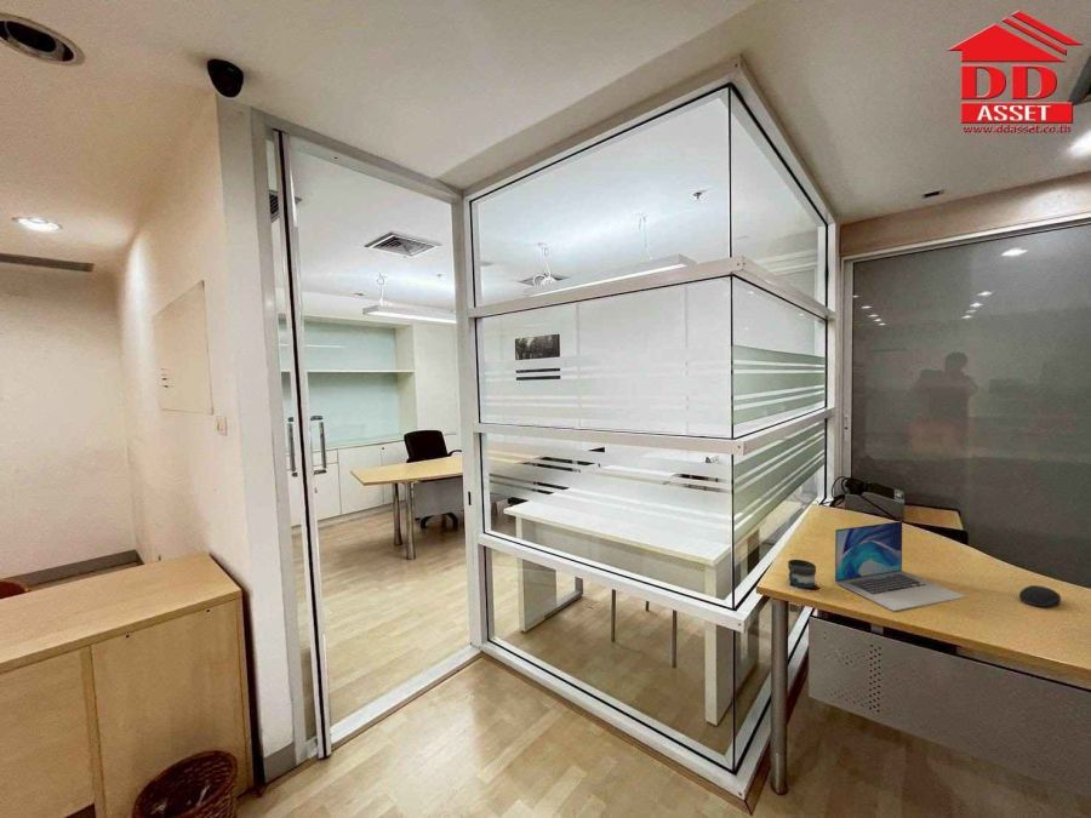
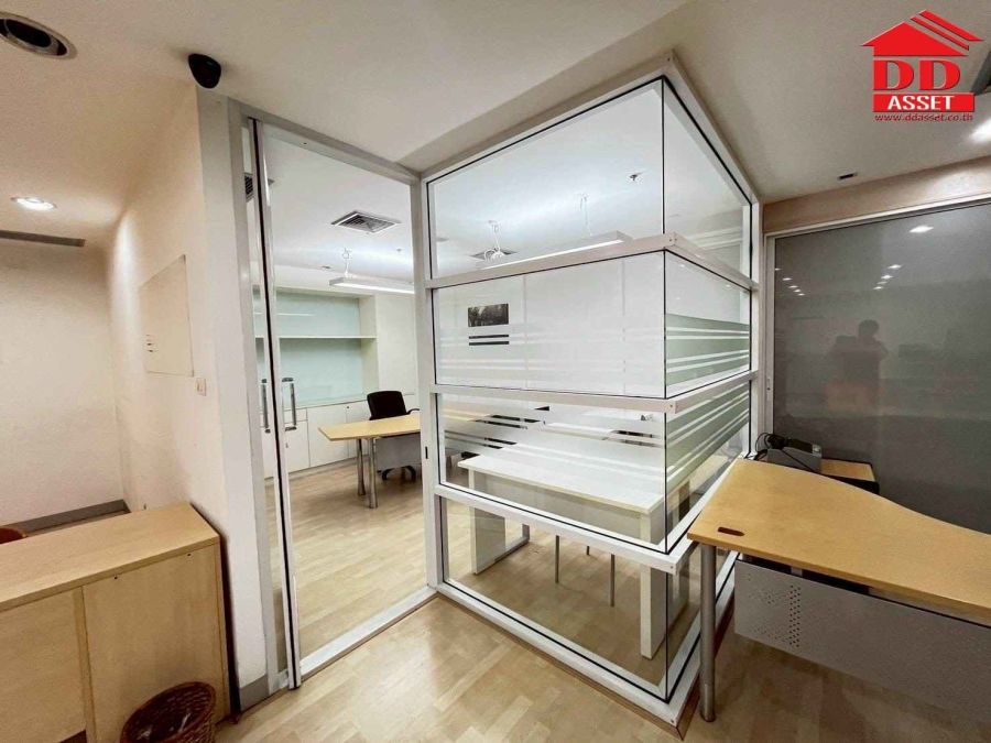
- computer mouse (1039, 594)
- laptop (897, 561)
- mug (801, 574)
